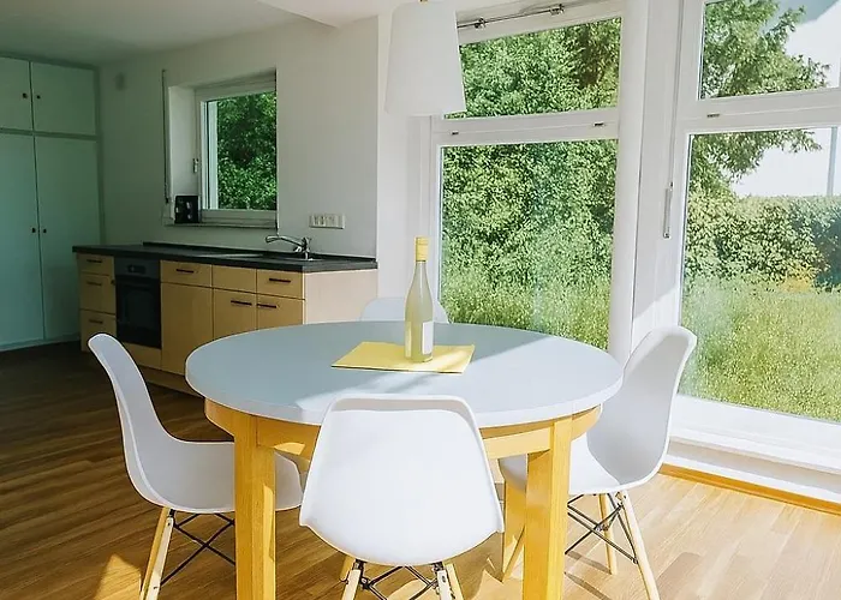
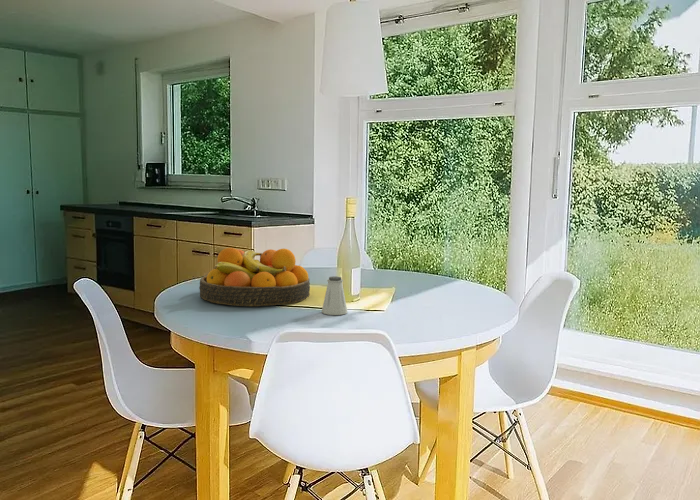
+ fruit bowl (255, 271)
+ saltshaker (334, 294)
